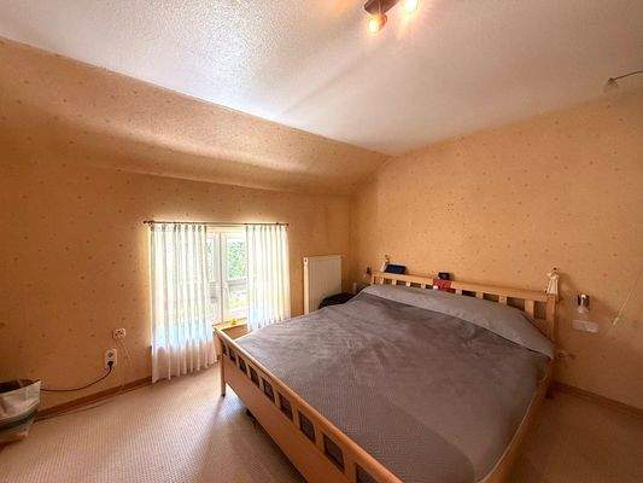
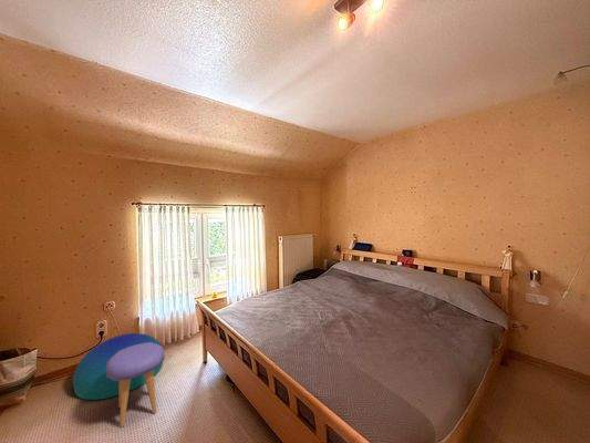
+ pouf (117, 351)
+ stool (135, 377)
